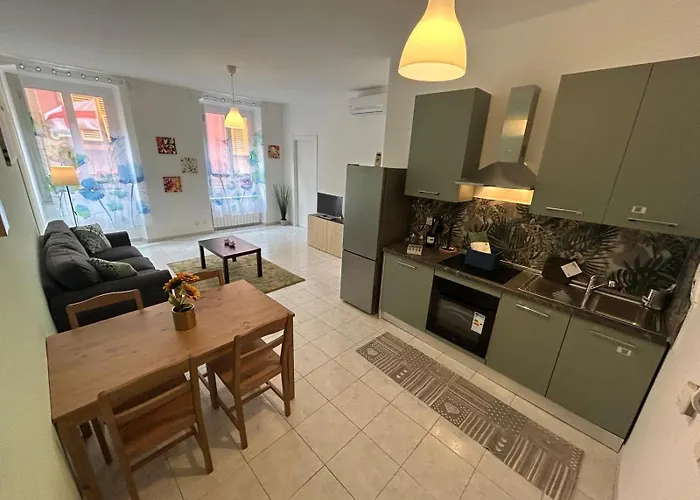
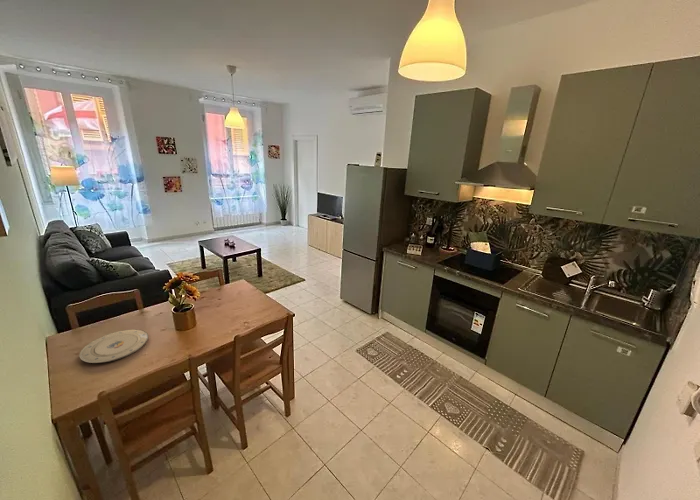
+ plate (116, 345)
